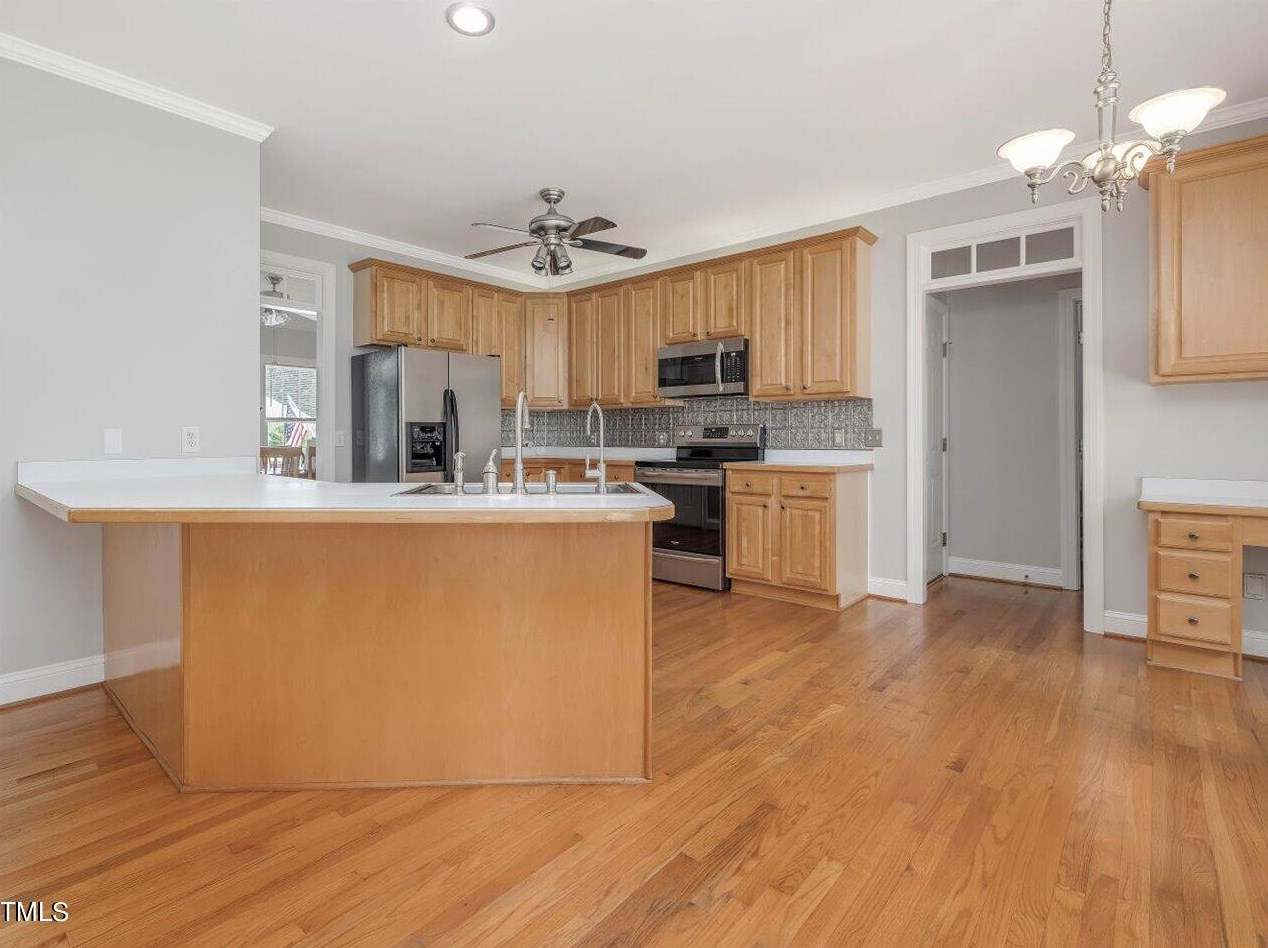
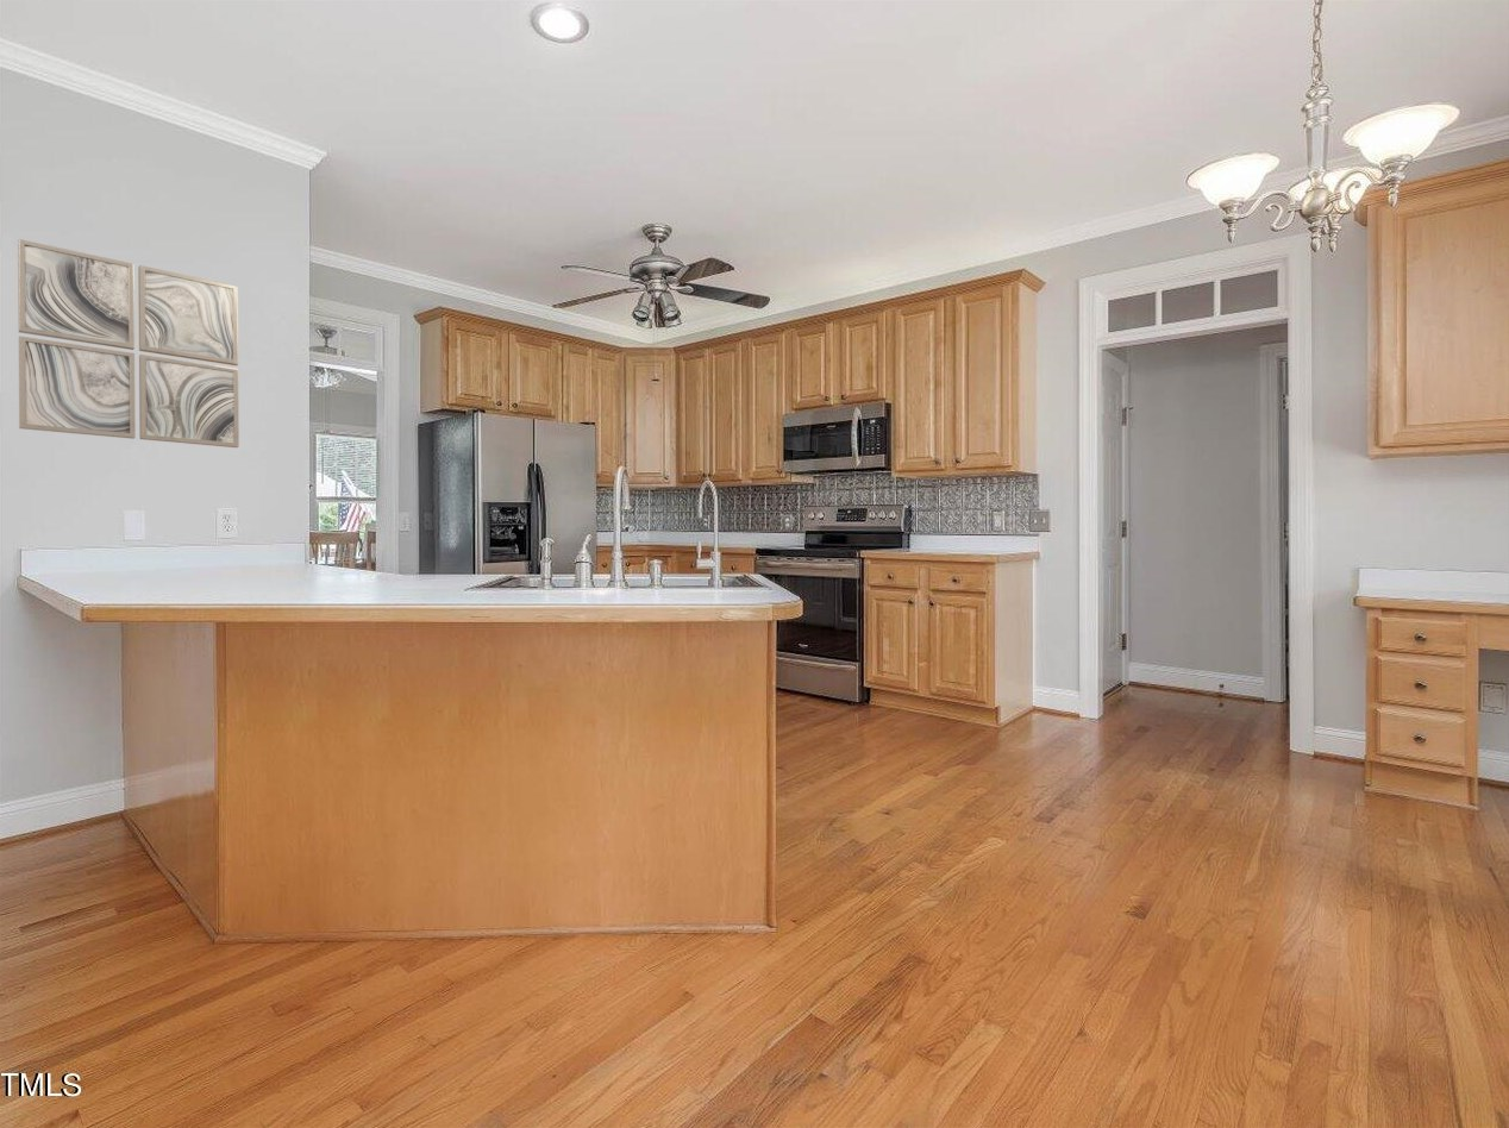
+ wall art (139, 350)
